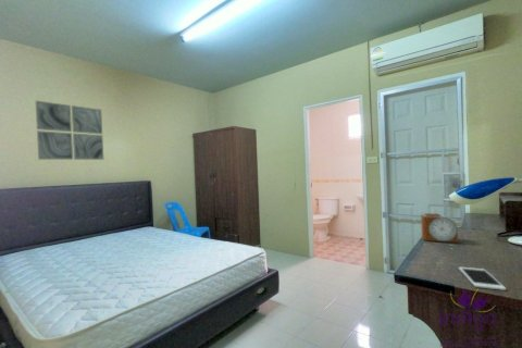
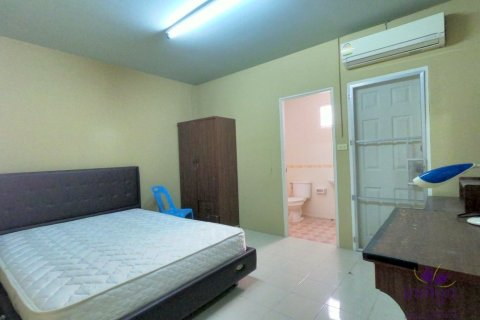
- wall art (71, 133)
- cell phone (480, 277)
- alarm clock (438, 226)
